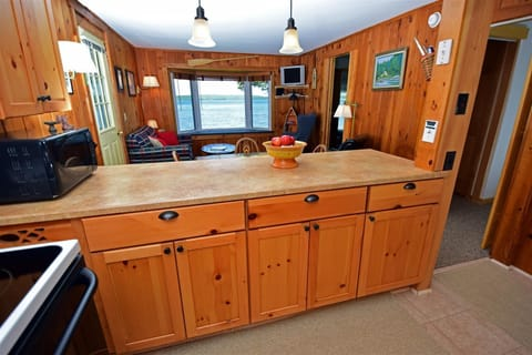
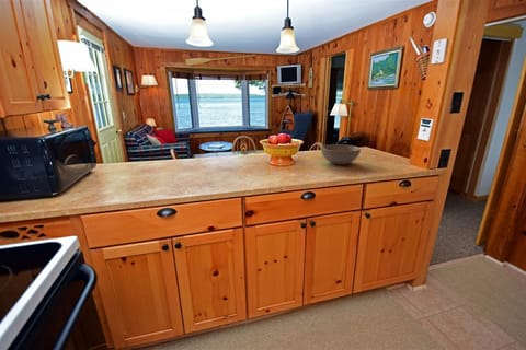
+ bowl (340, 155)
